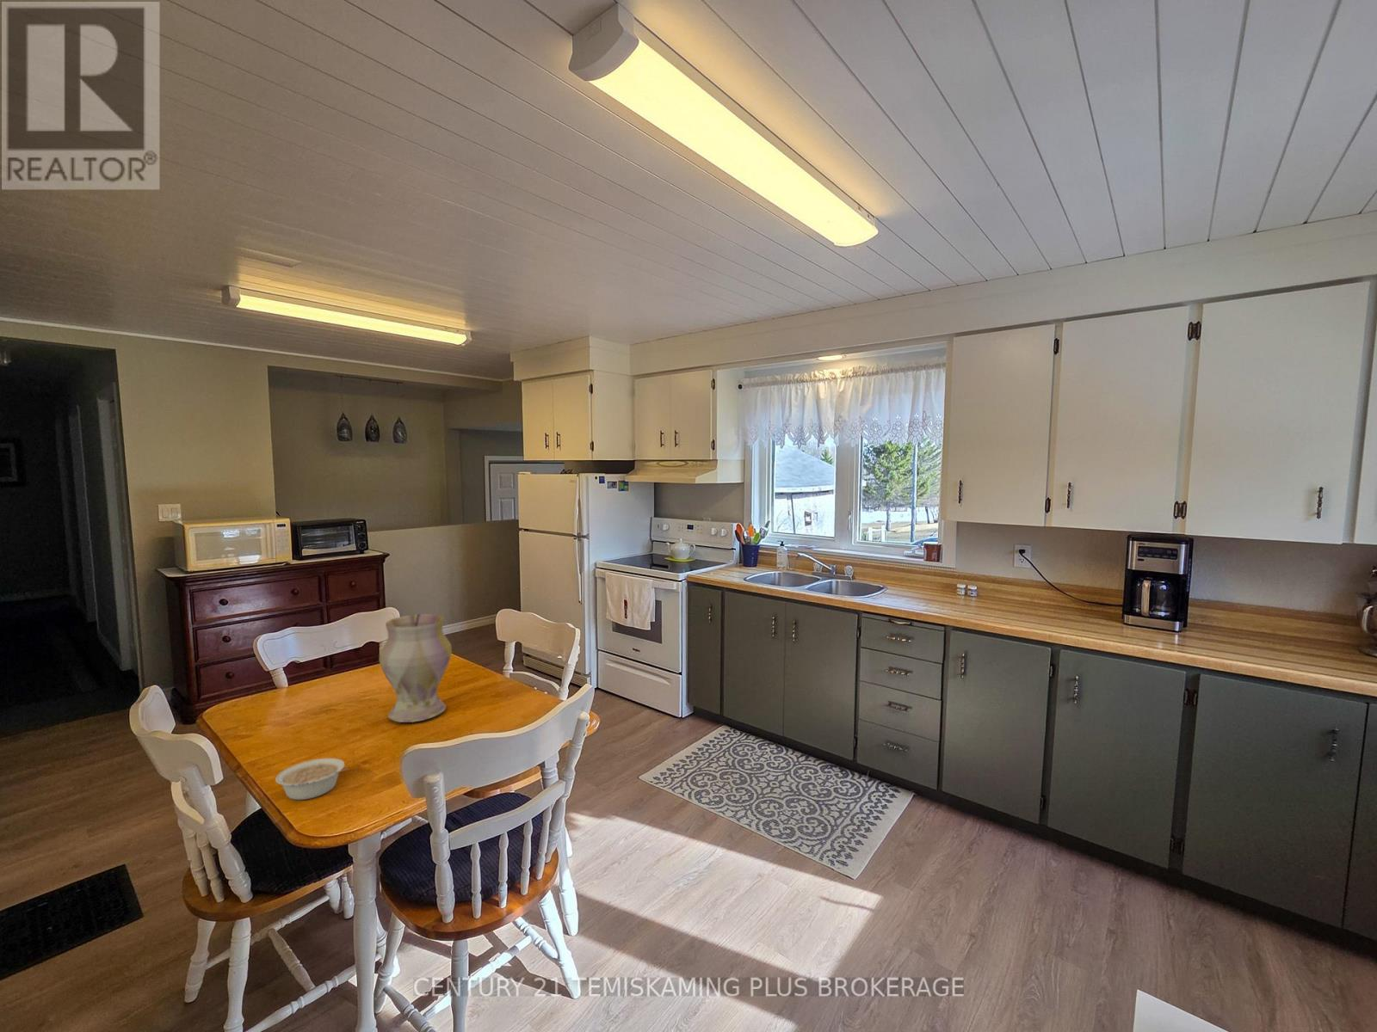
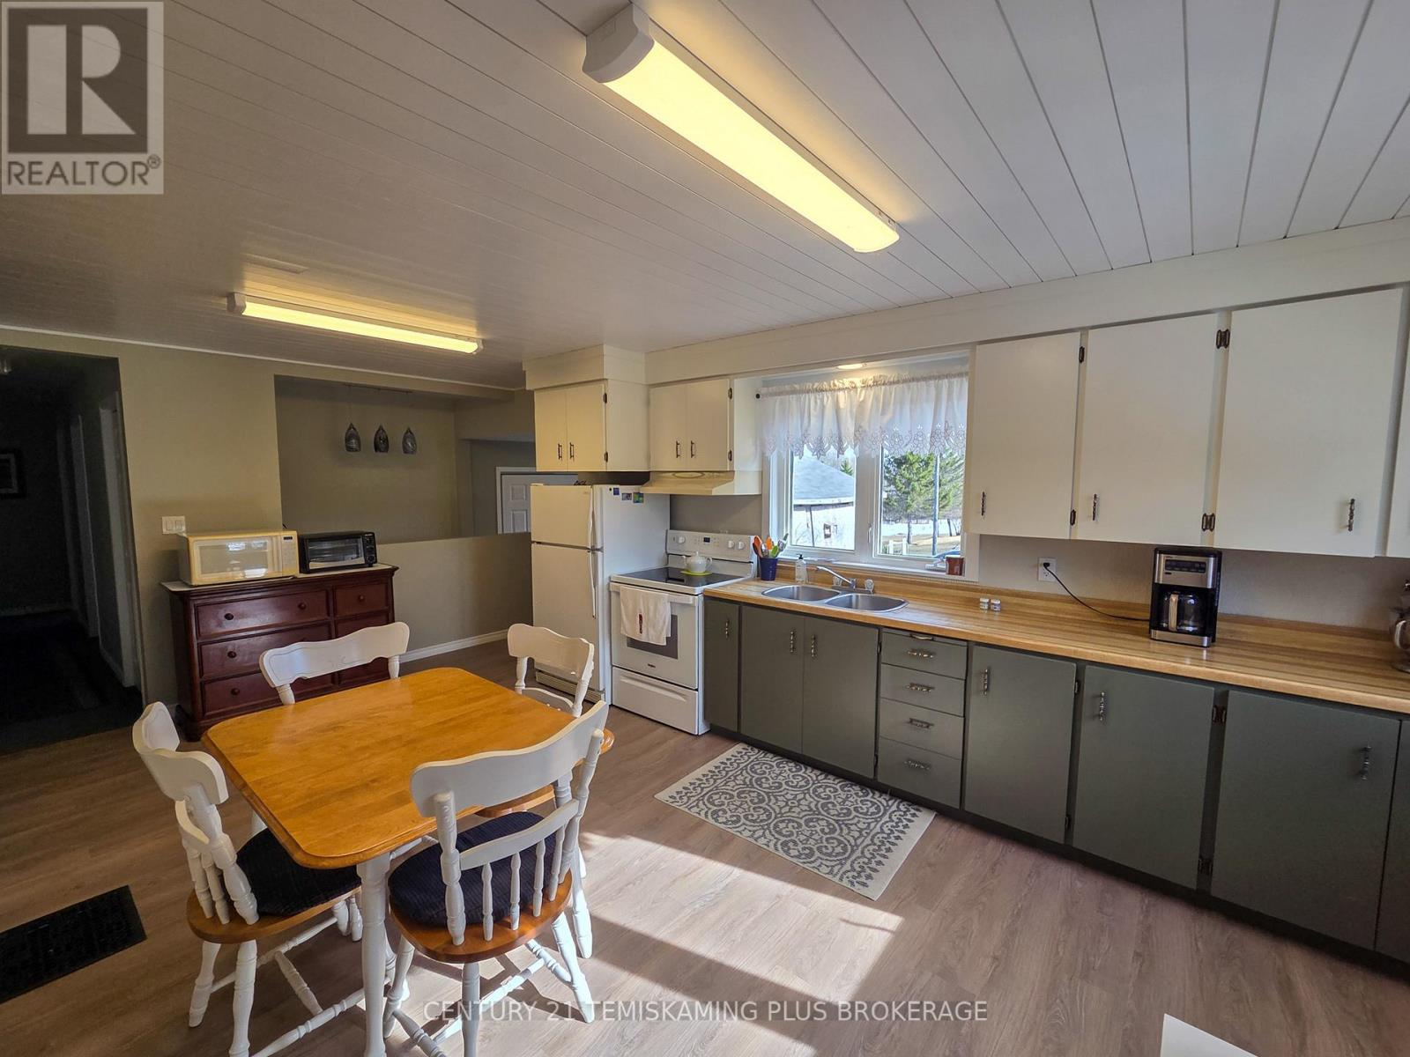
- legume (313, 777)
- vase (416, 667)
